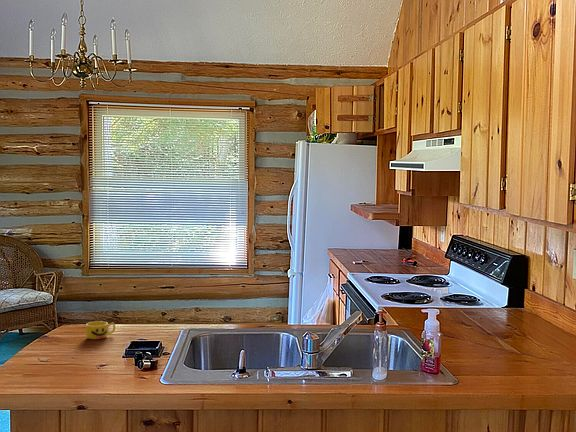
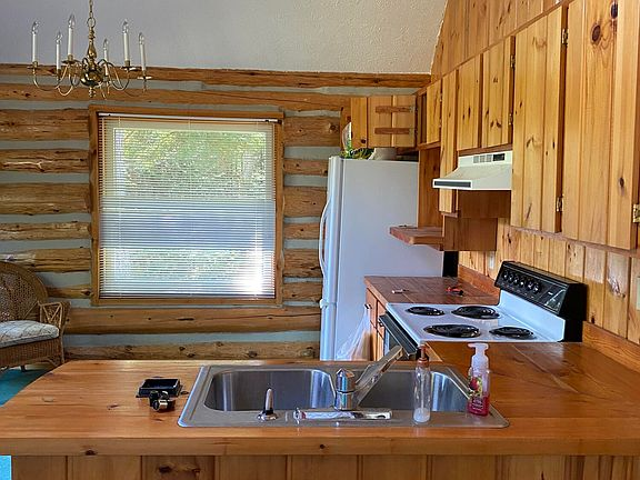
- cup (100, 330)
